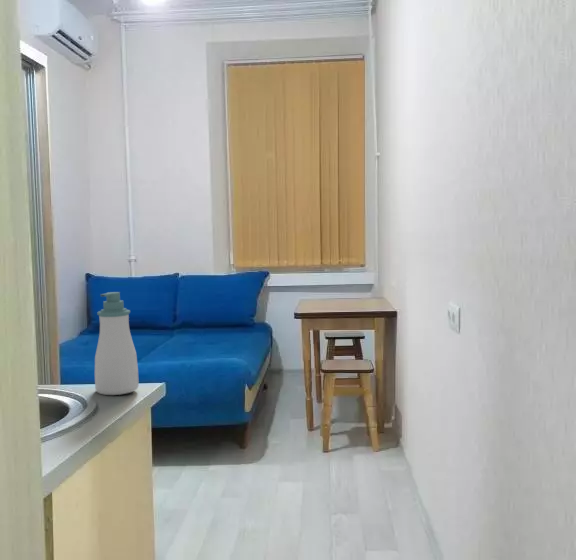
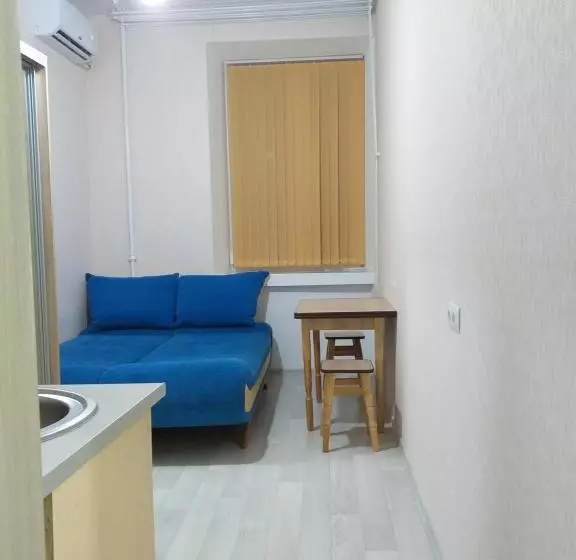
- soap bottle (115, 342)
